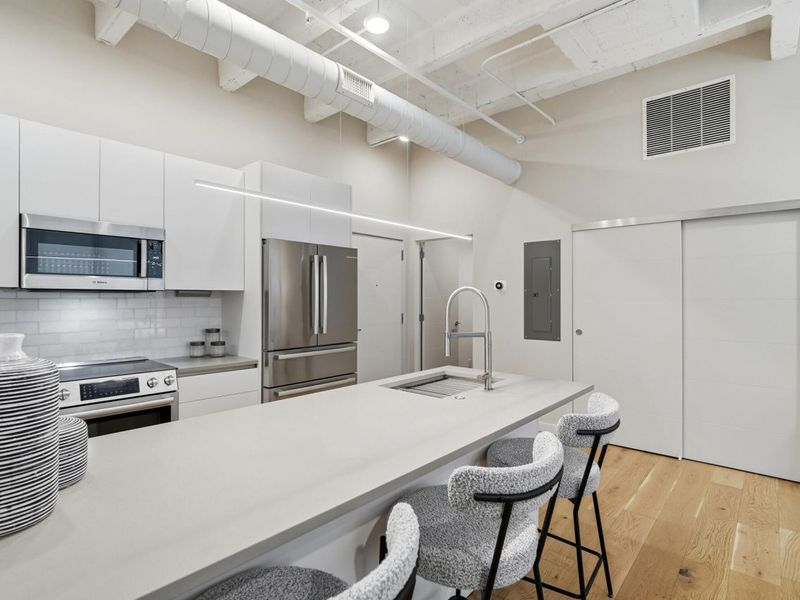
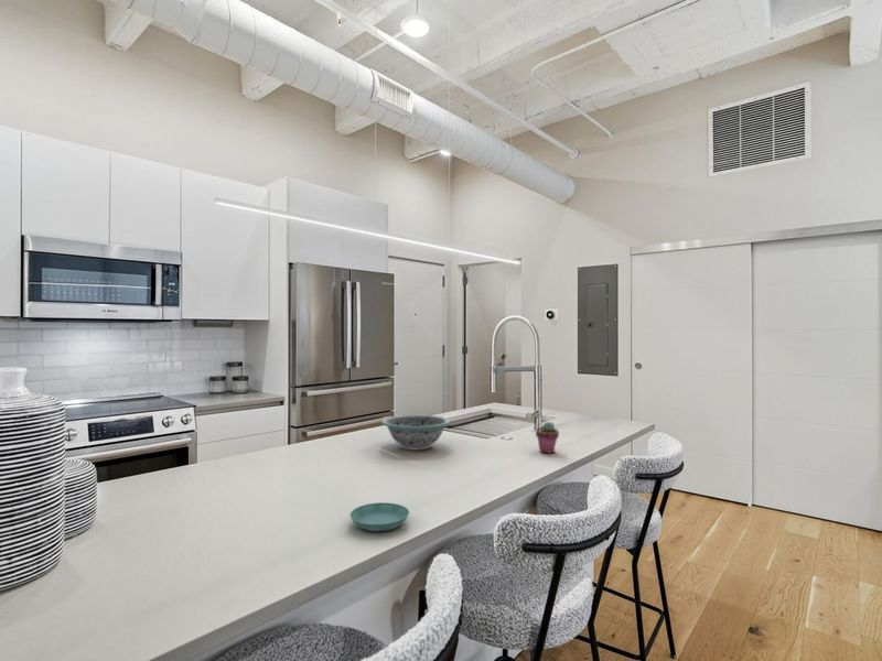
+ decorative bowl (416, 433)
+ potted succulent (547, 436)
+ saucer (379, 518)
